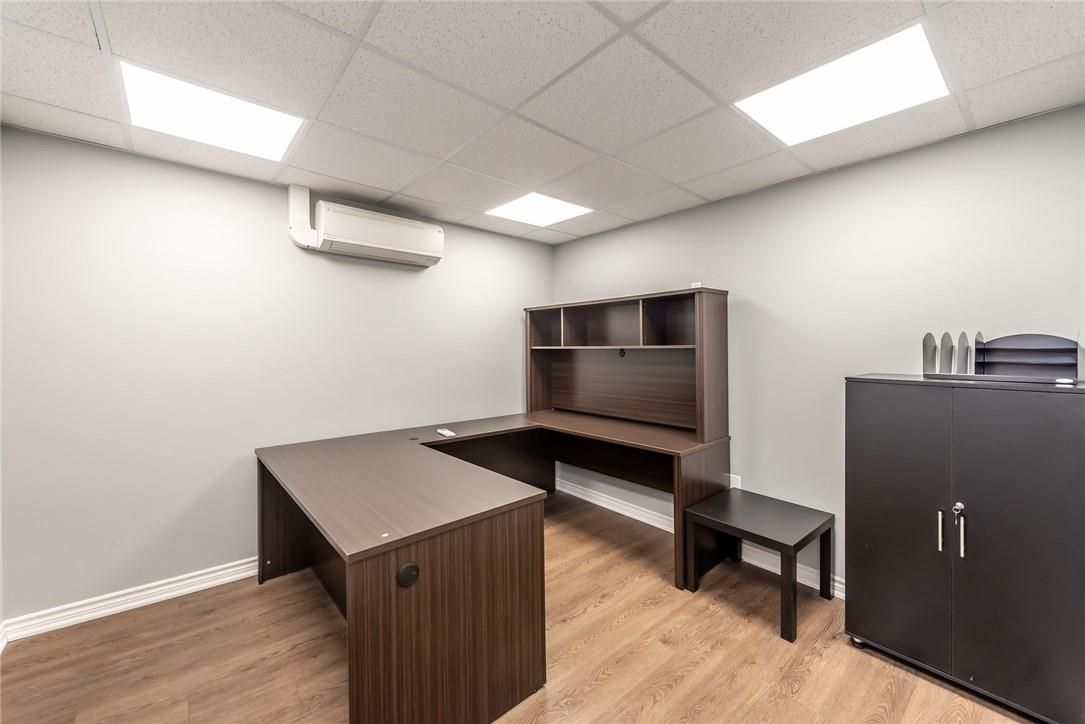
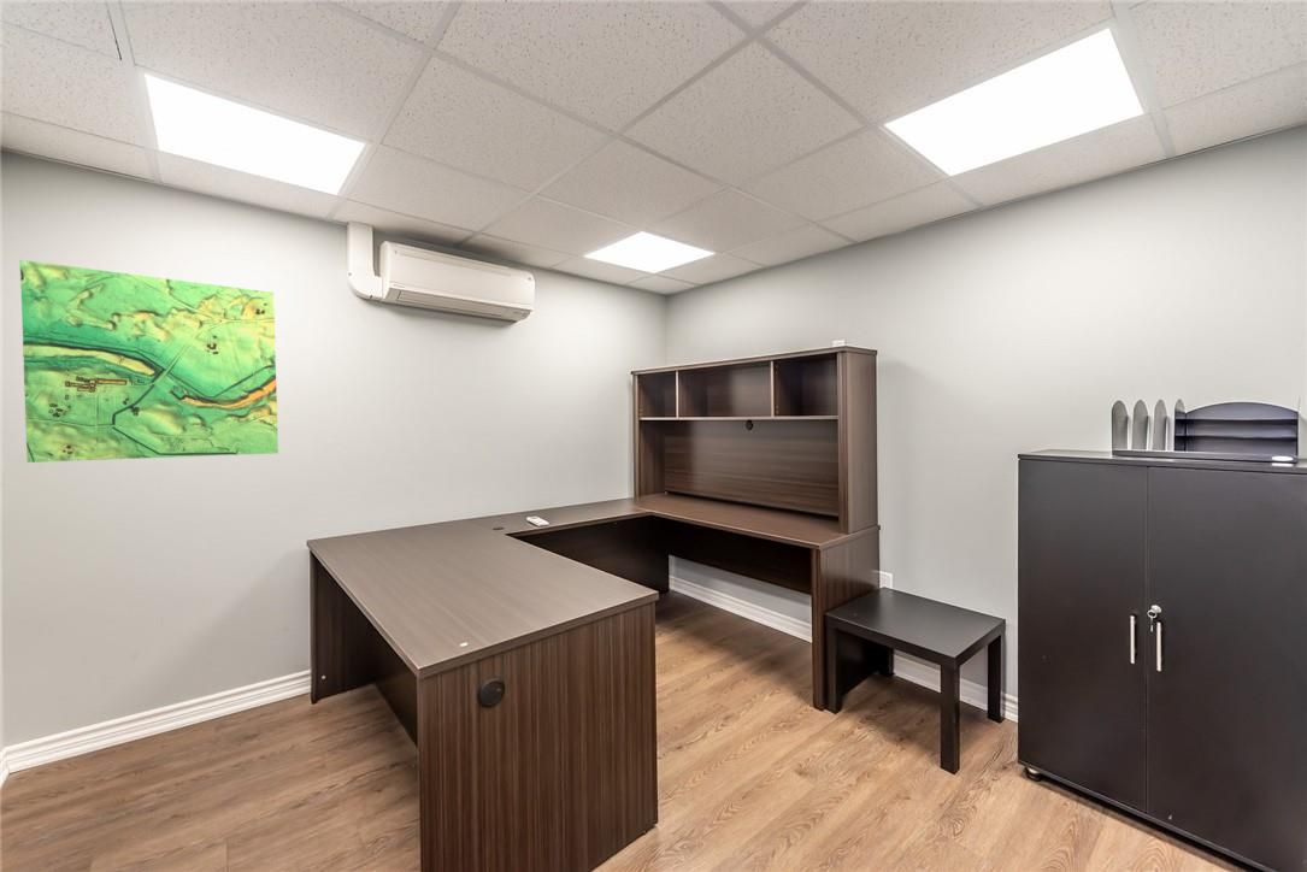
+ map (164, 367)
